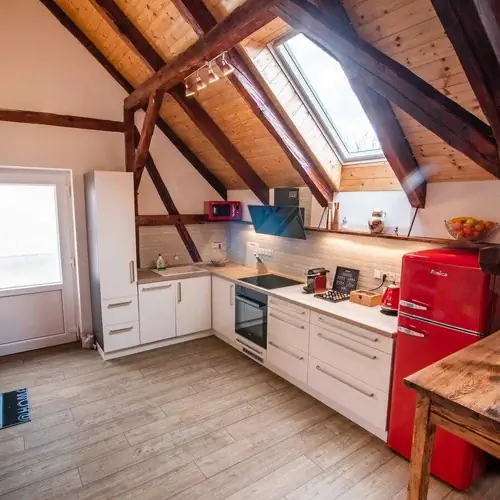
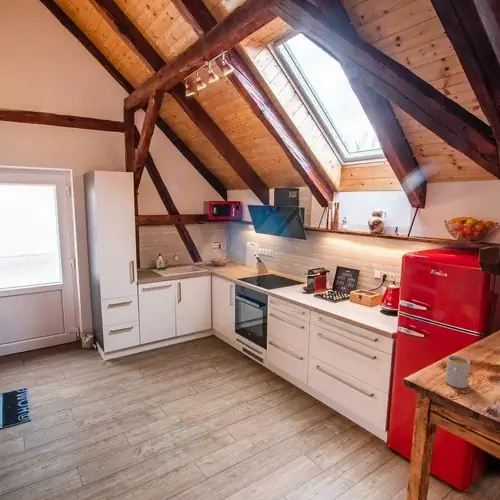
+ mug (456, 373)
